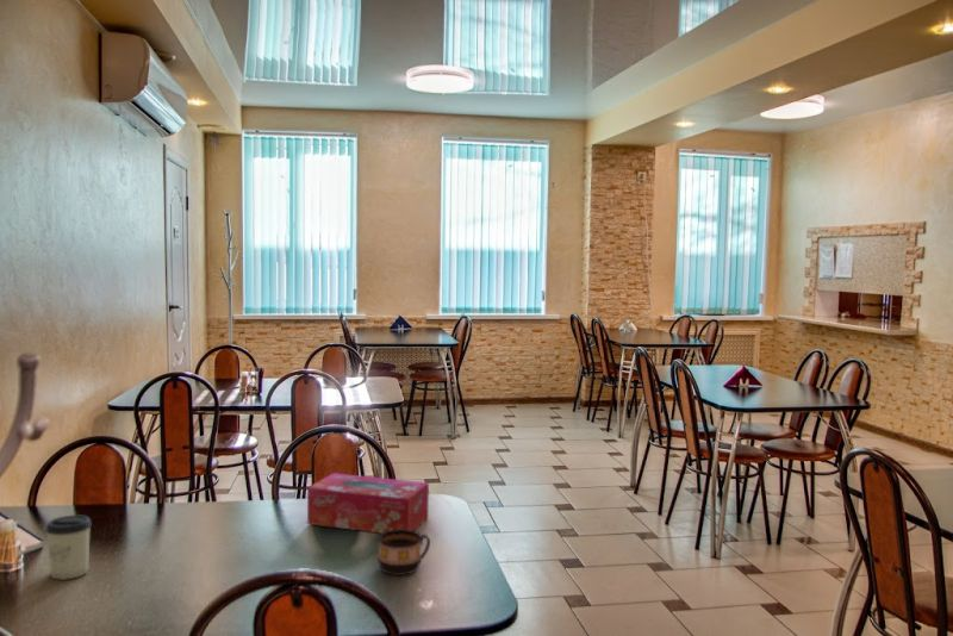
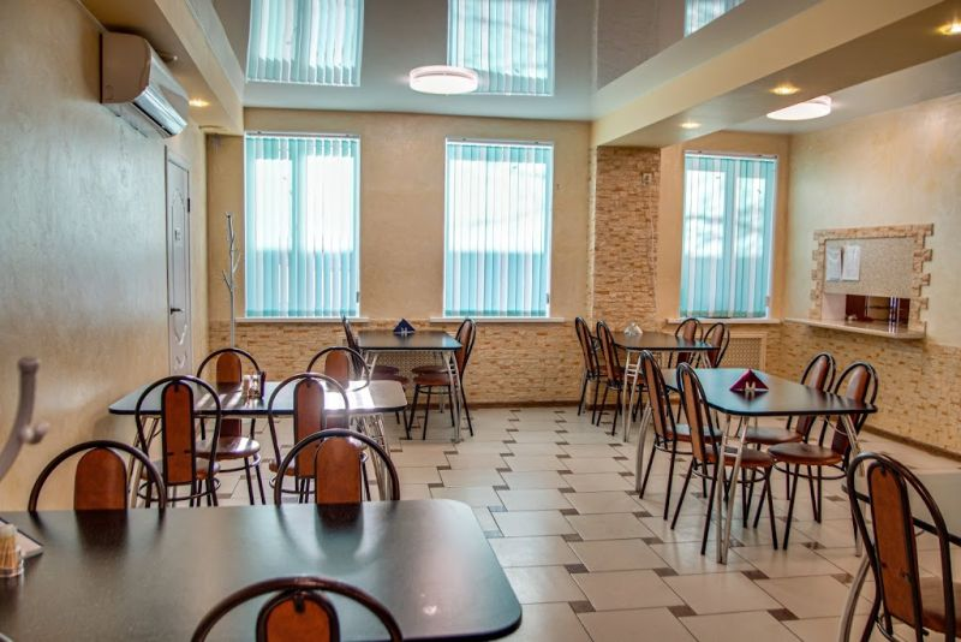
- cup (401, 553)
- tissue box (368, 503)
- cup (69, 547)
